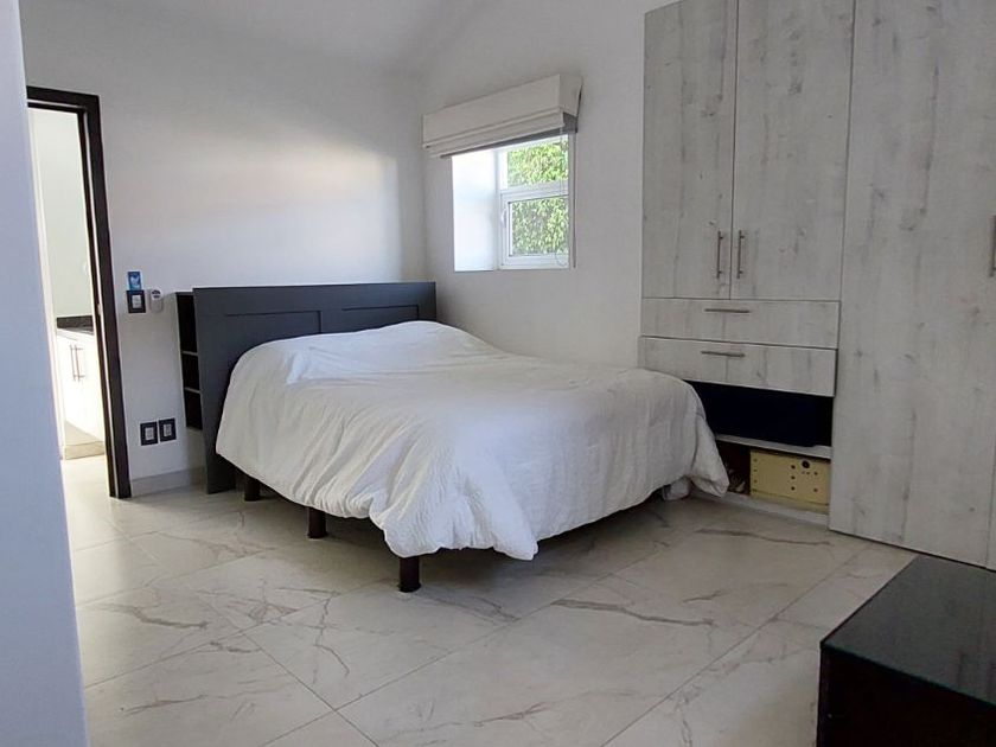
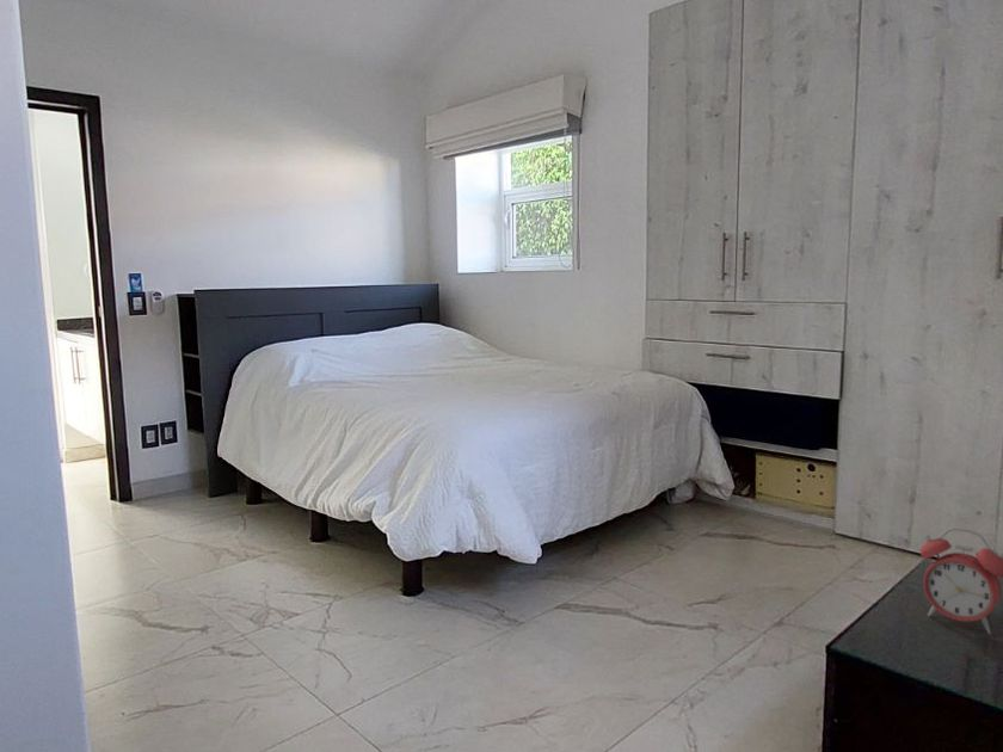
+ alarm clock (961, 577)
